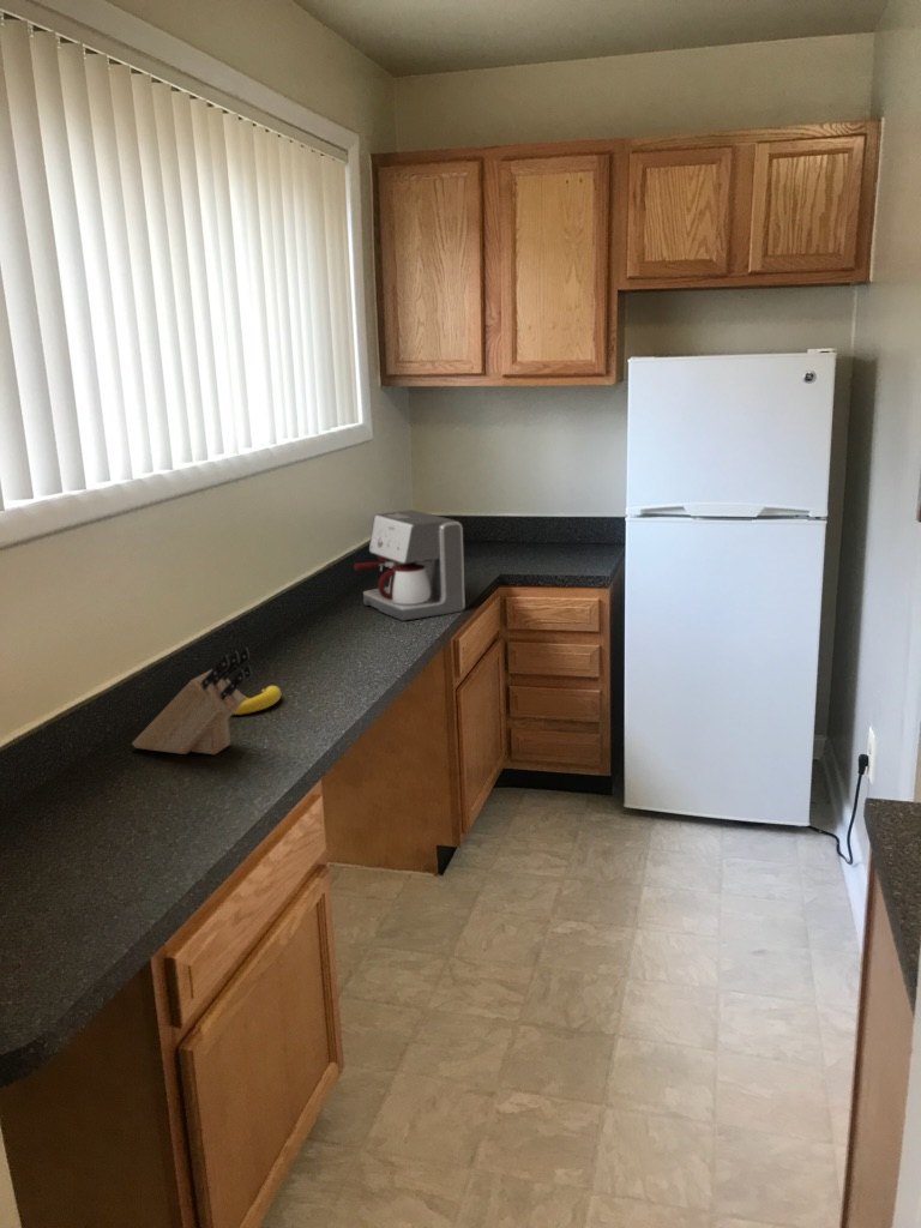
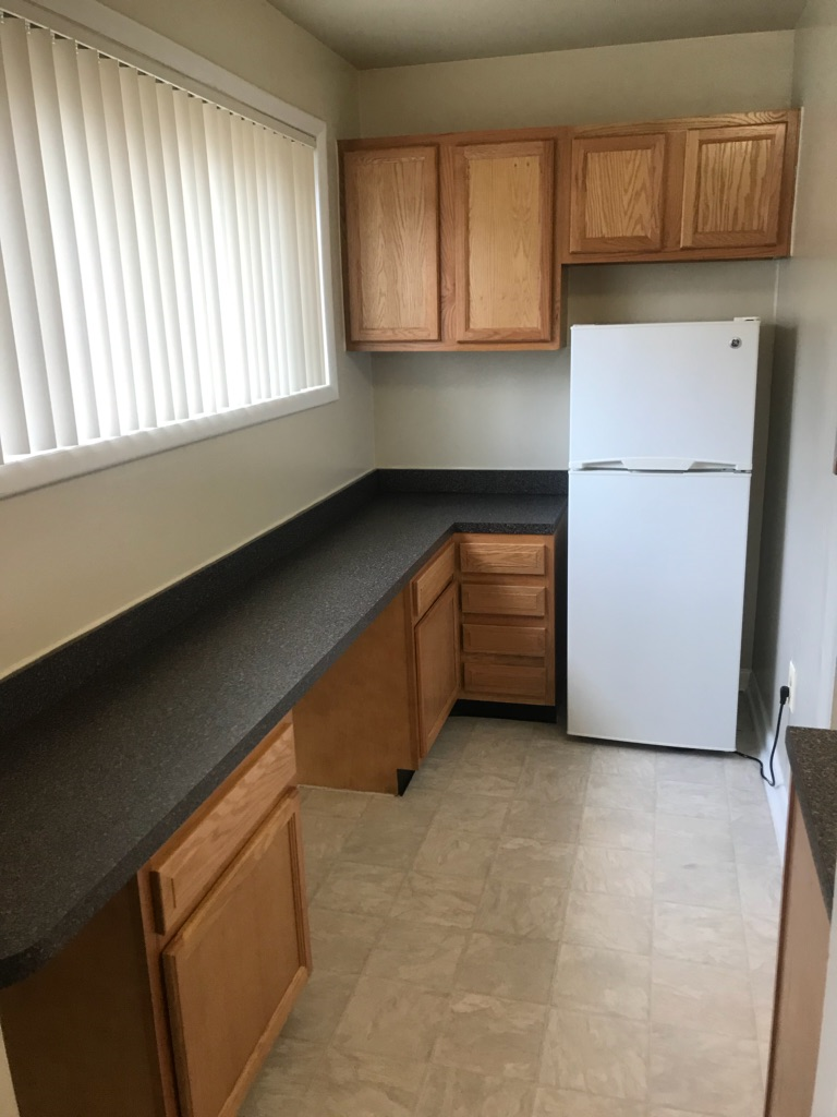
- banana (243, 696)
- knife block (194, 697)
- coffee maker (411, 562)
